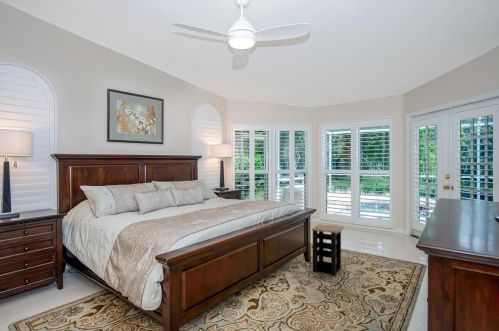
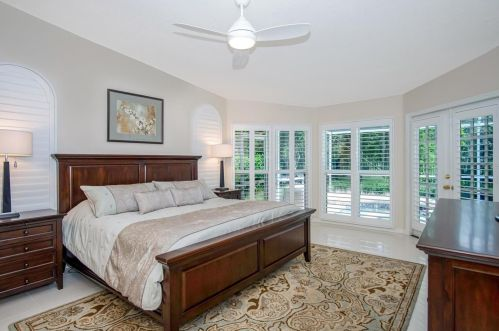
- side table (327, 248)
